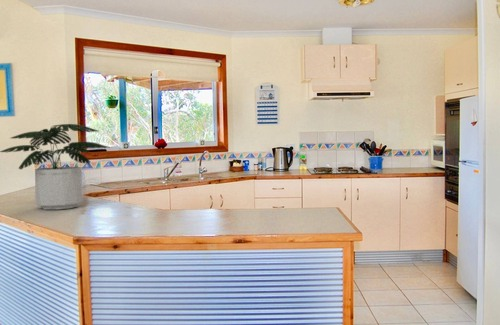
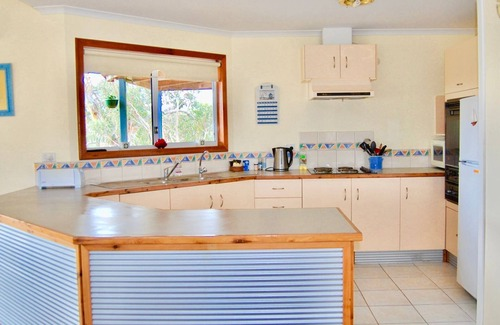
- potted plant (55, 166)
